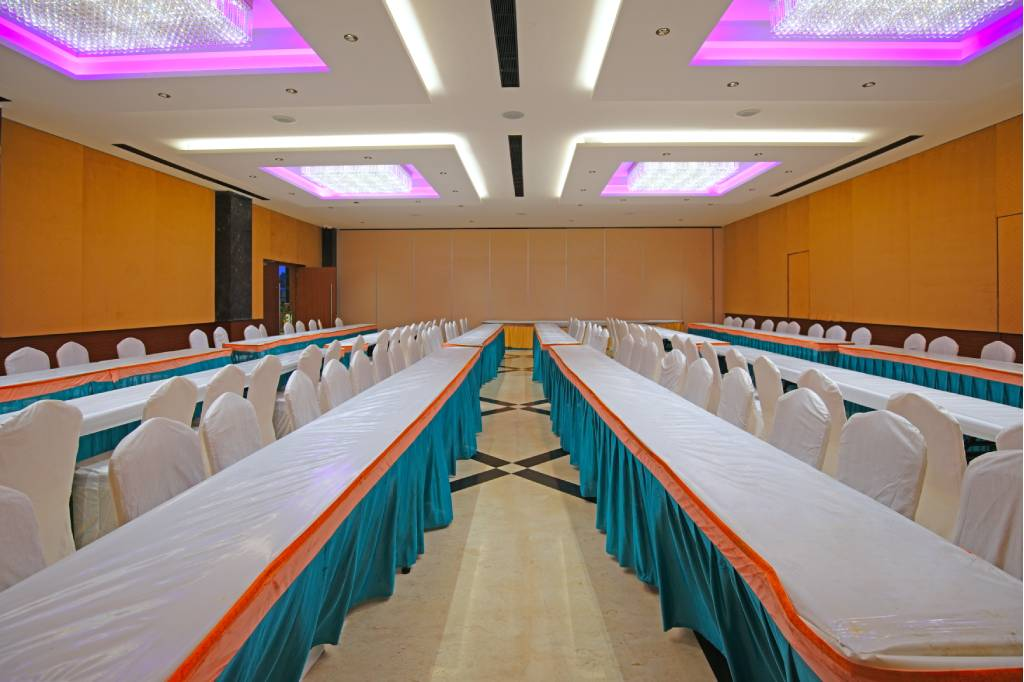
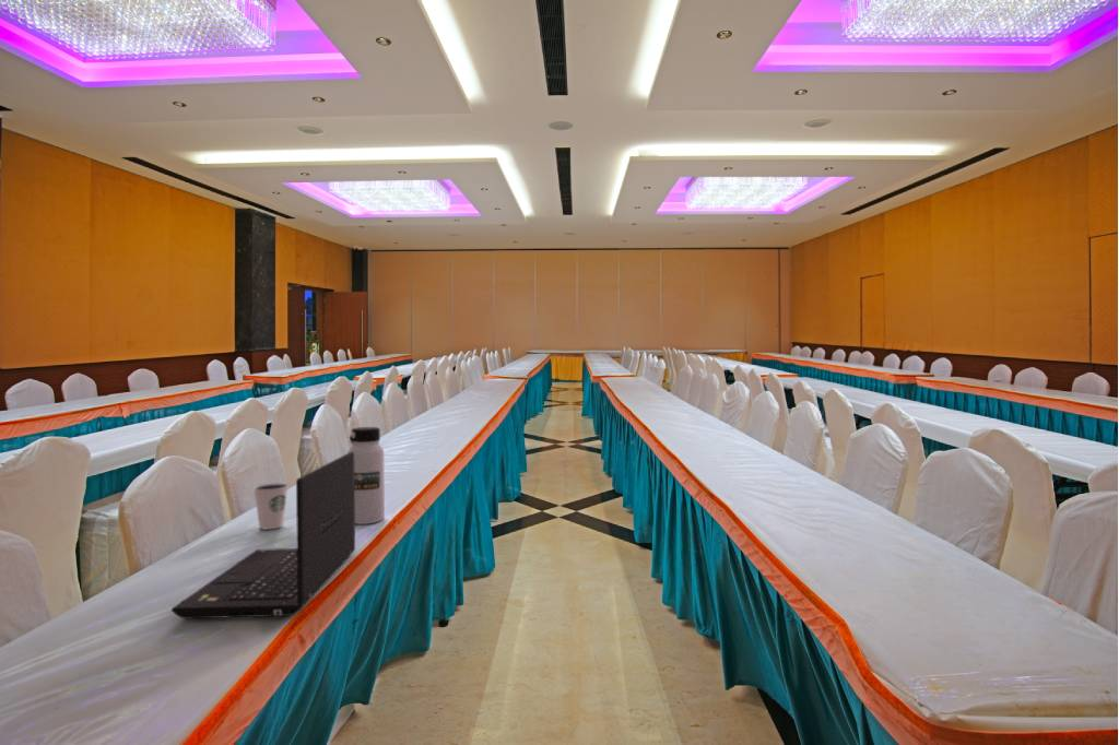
+ water bottle (366, 473)
+ dixie cup (271, 506)
+ laptop (297, 523)
